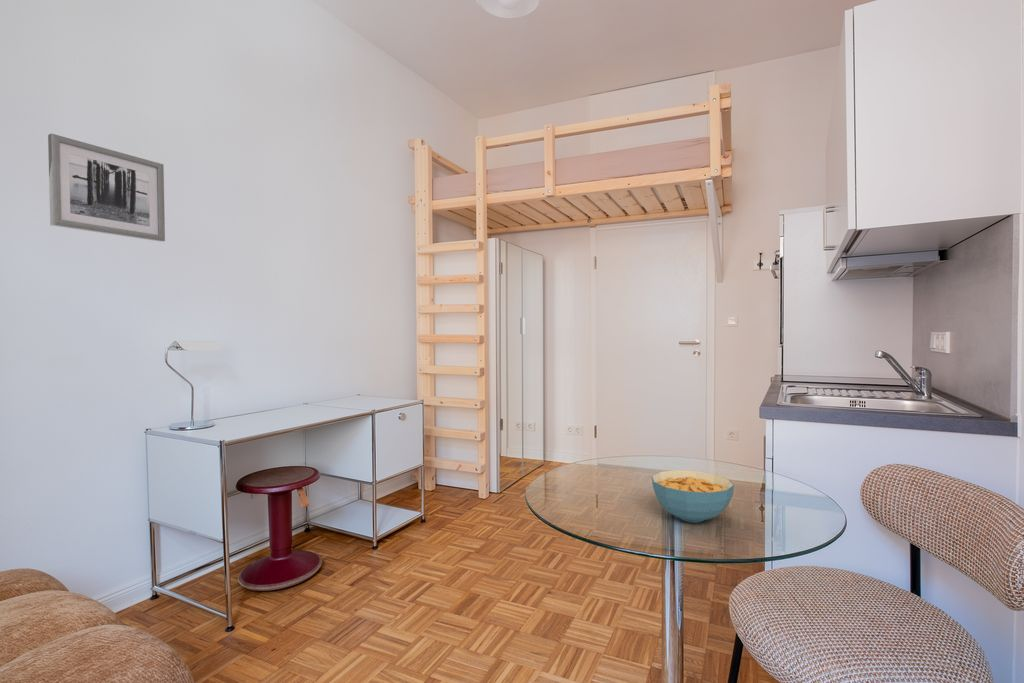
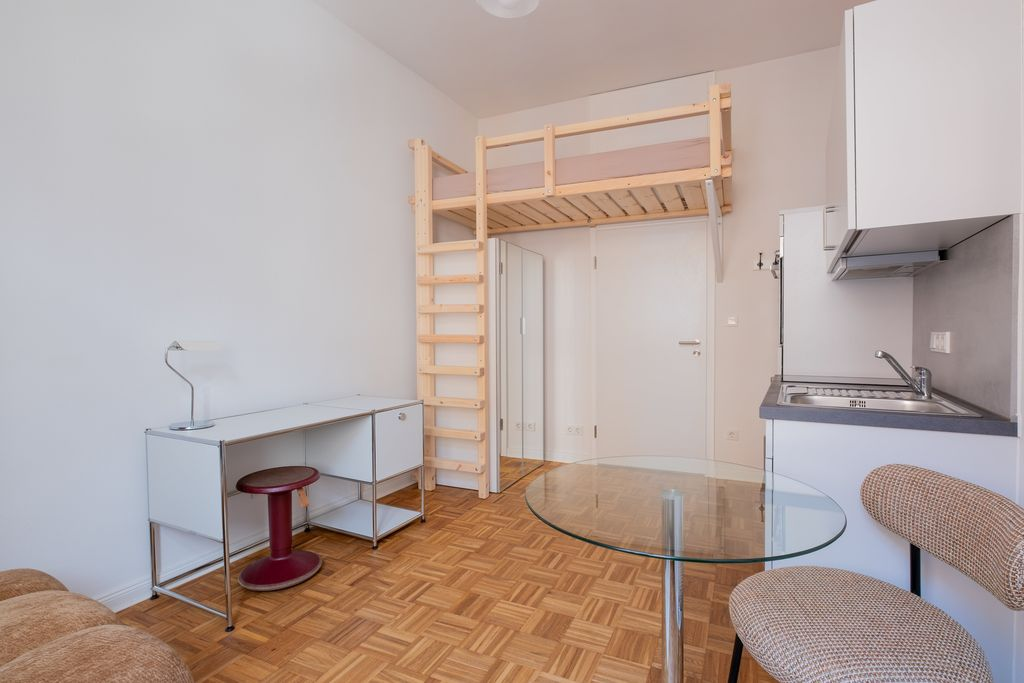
- cereal bowl (691, 499)
- wall art (111, 192)
